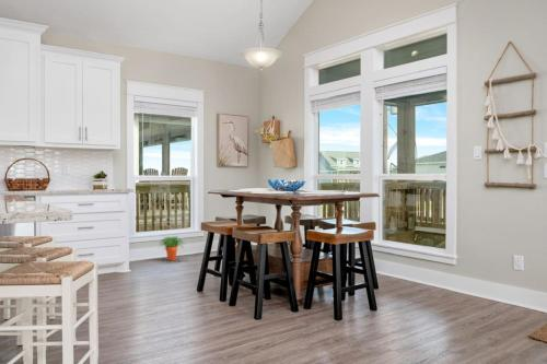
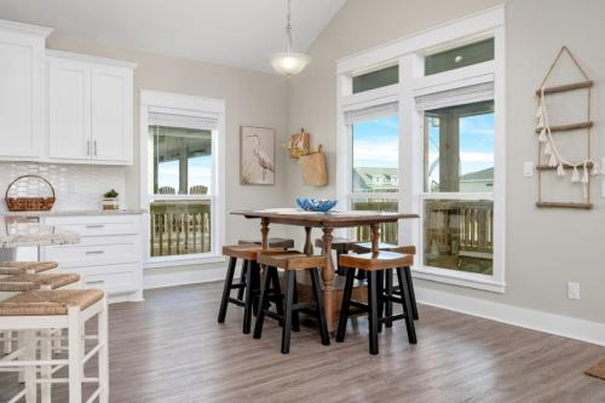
- potted plant (172, 247)
